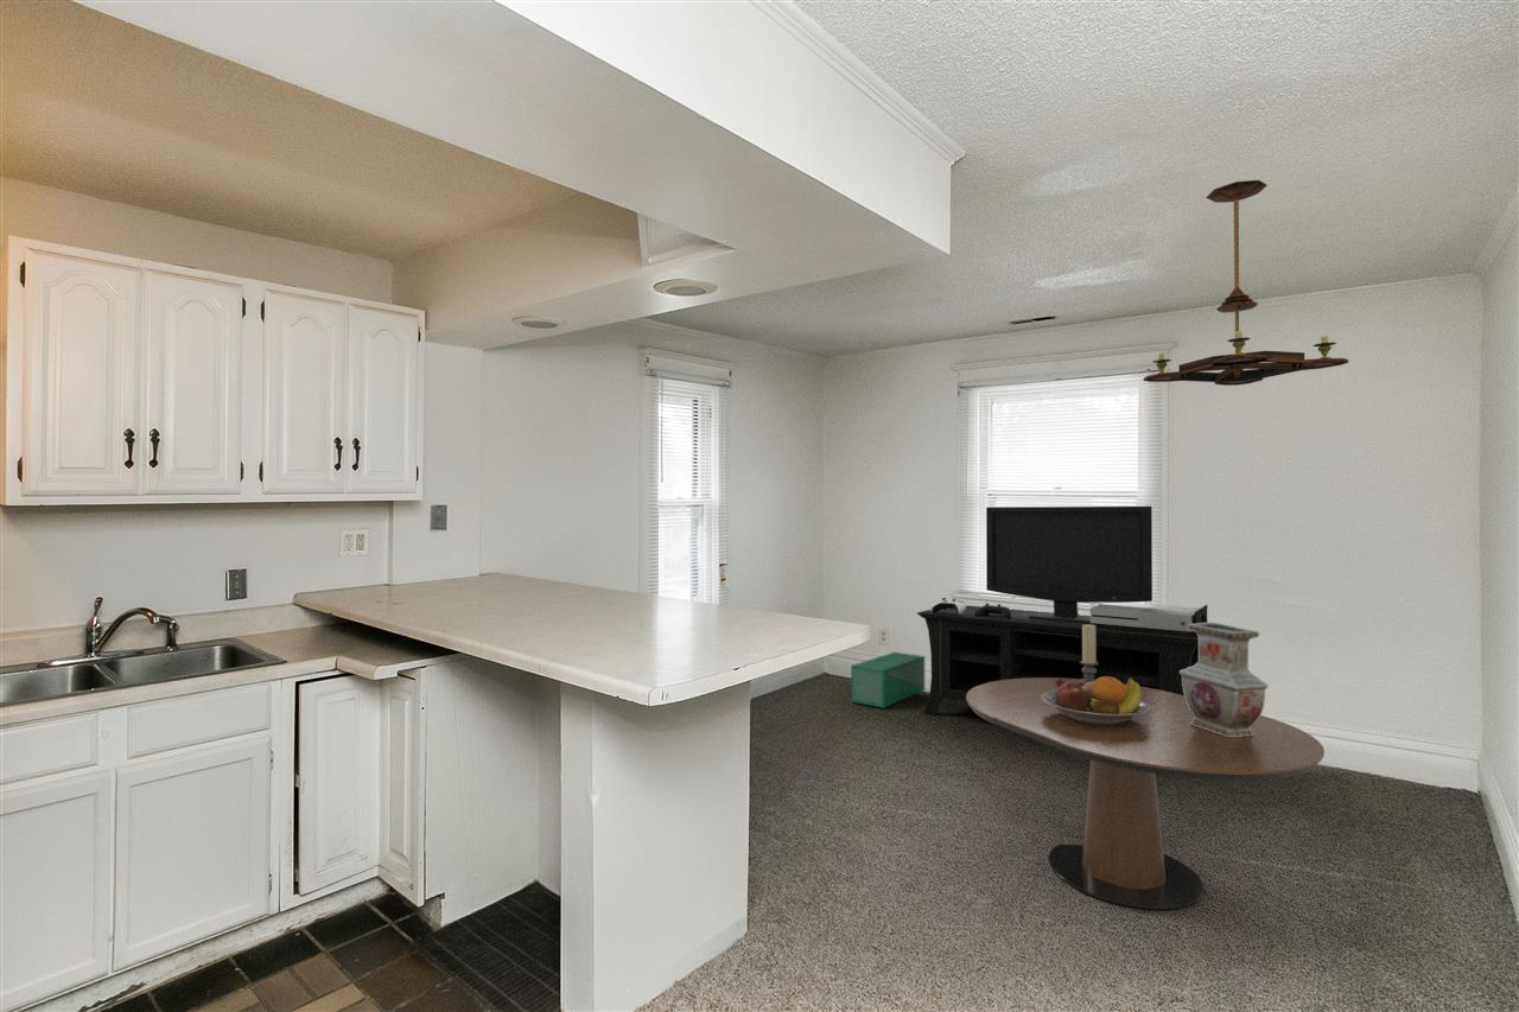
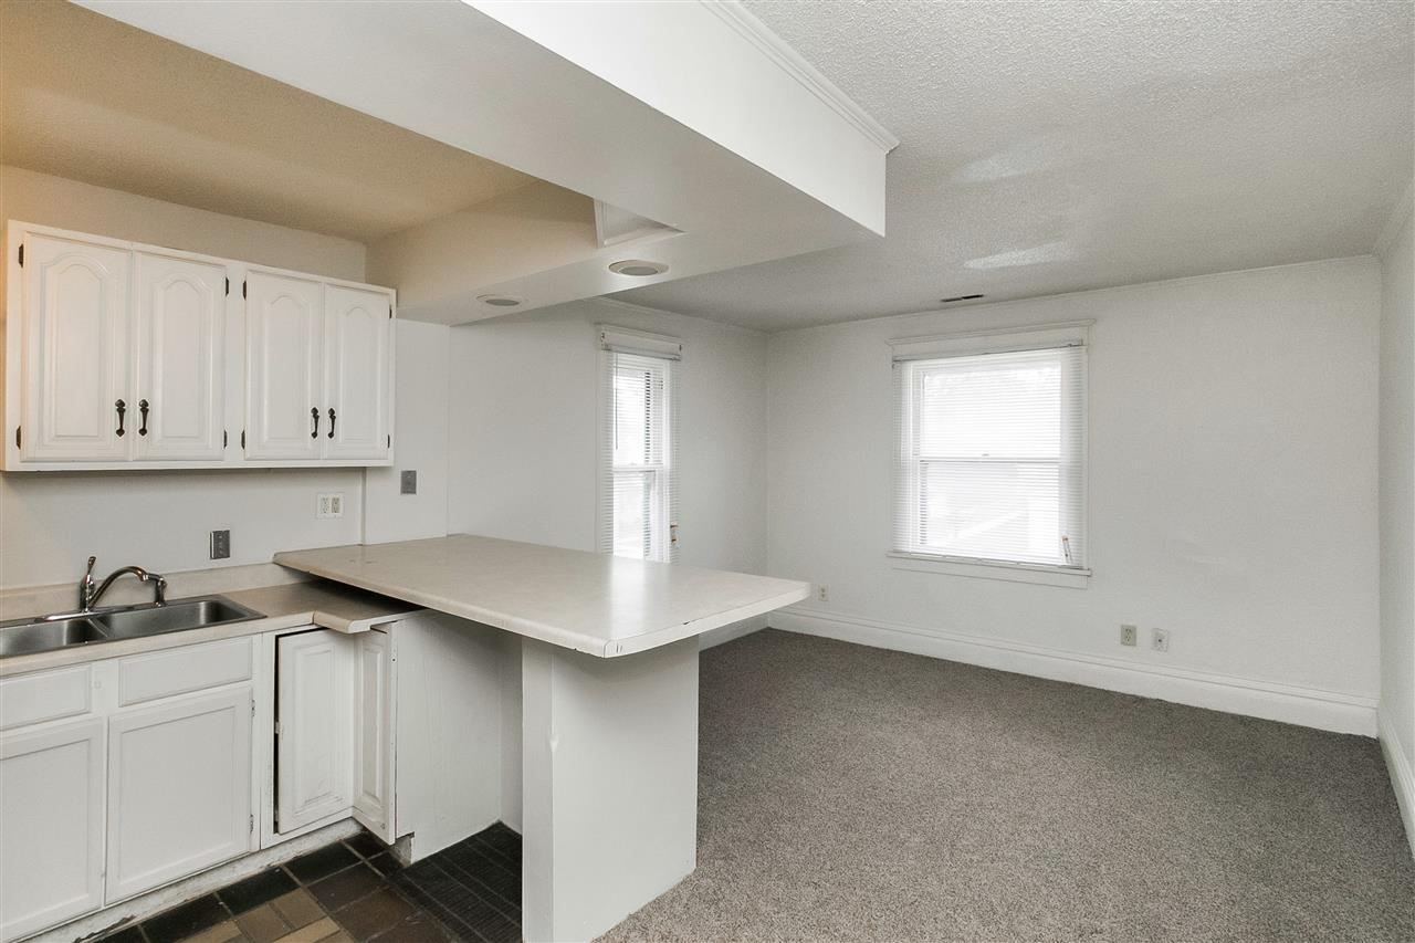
- vase (1221, 677)
- dining table (1107, 795)
- candle holder (1092, 656)
- fruit bowl (1093, 696)
- media console (1056, 617)
- storage bin (889, 677)
- chandelier (1238, 285)
